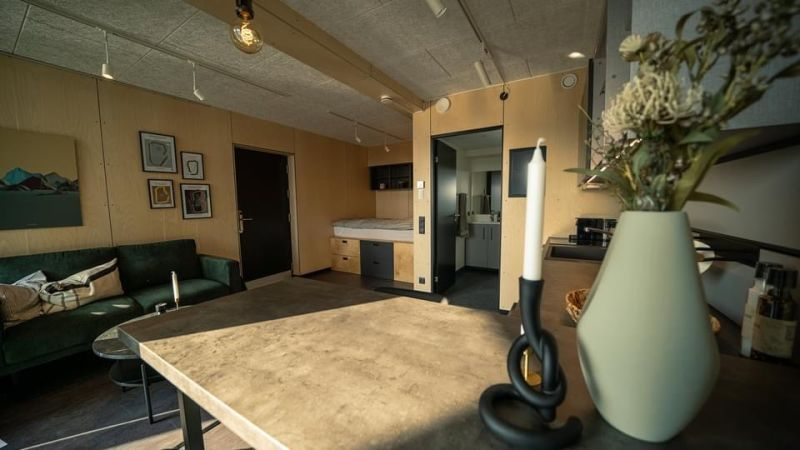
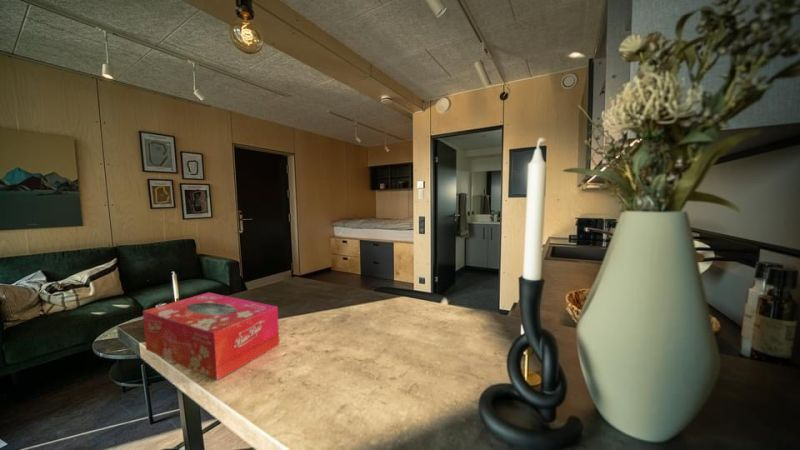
+ tissue box (212, 328)
